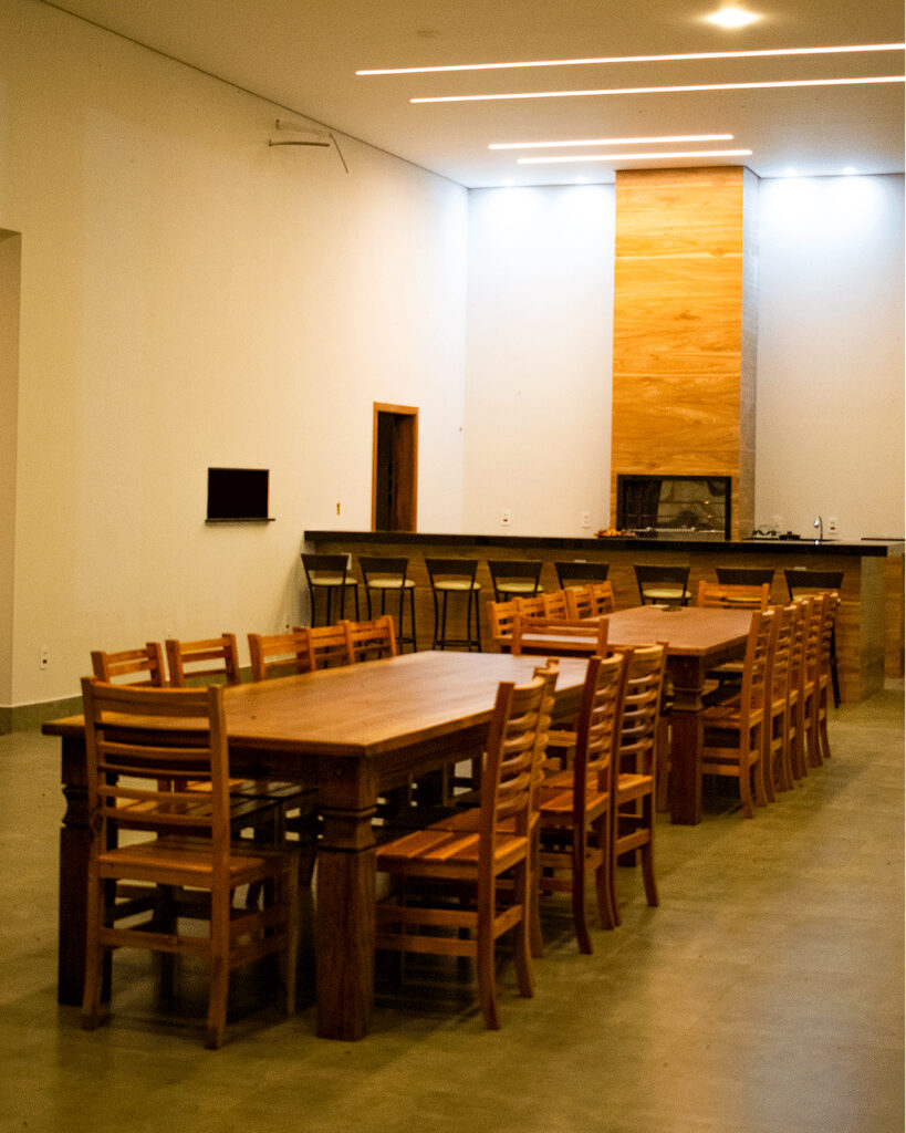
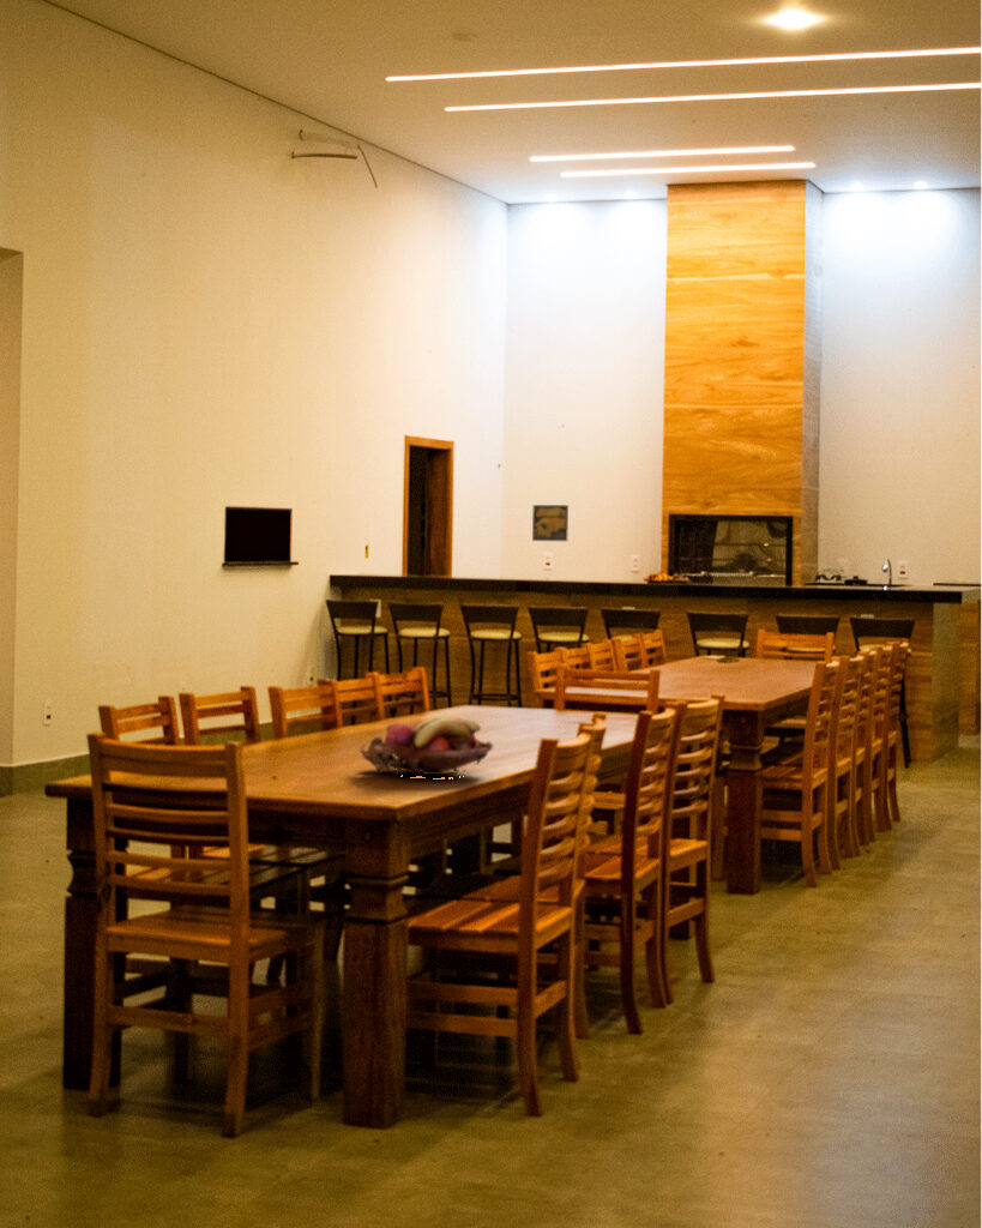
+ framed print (549, 523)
+ fruit basket (427, 745)
